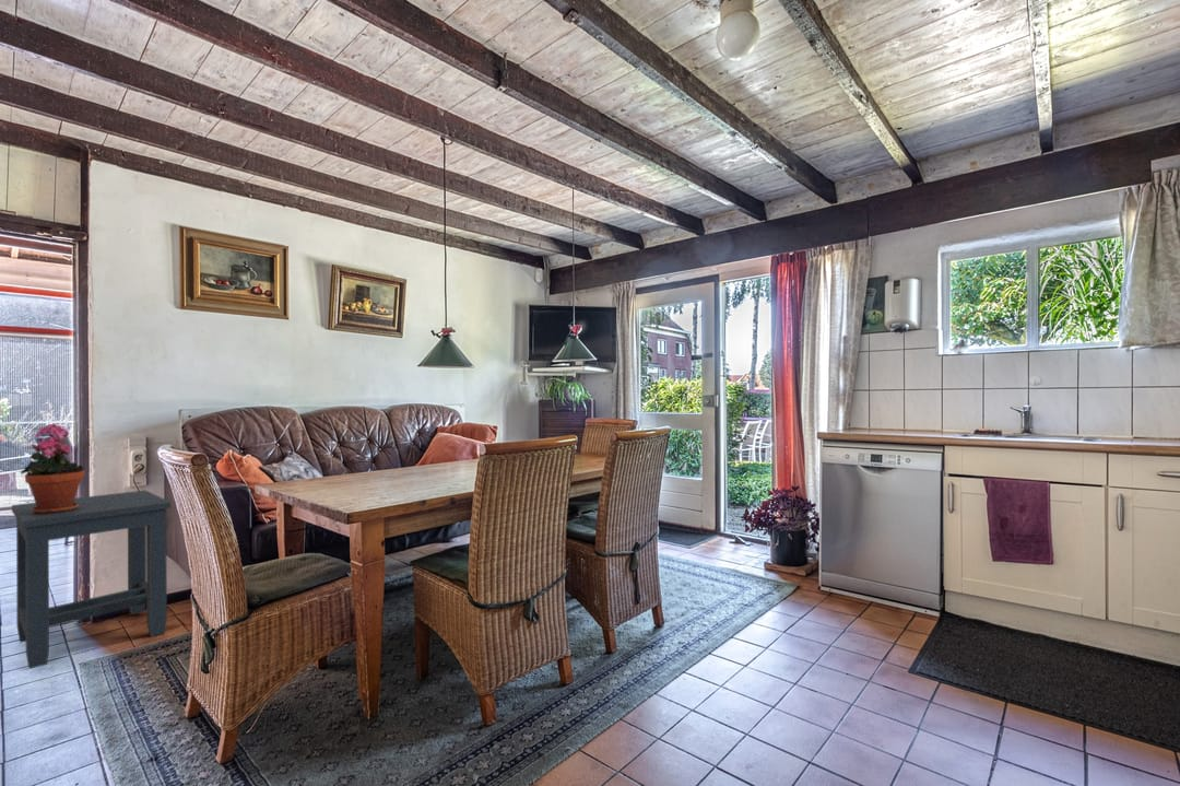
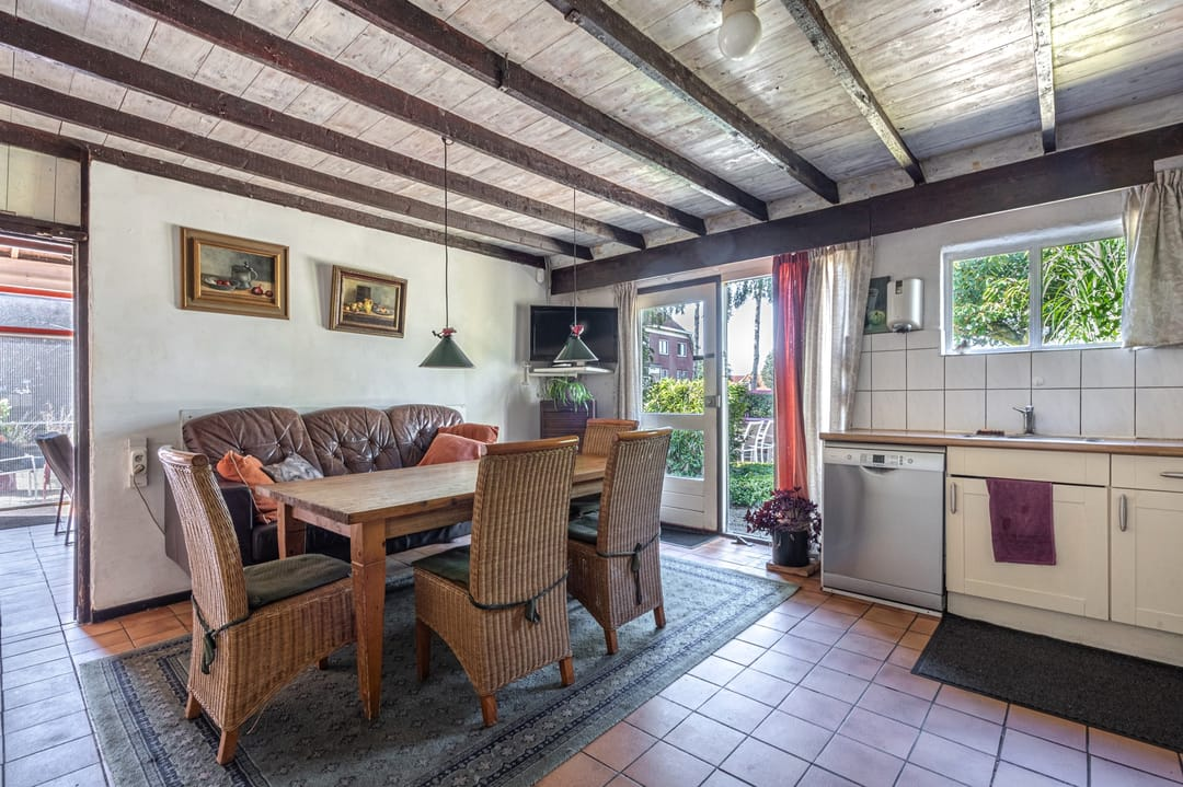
- potted plant (52, 467)
- side table (99, 596)
